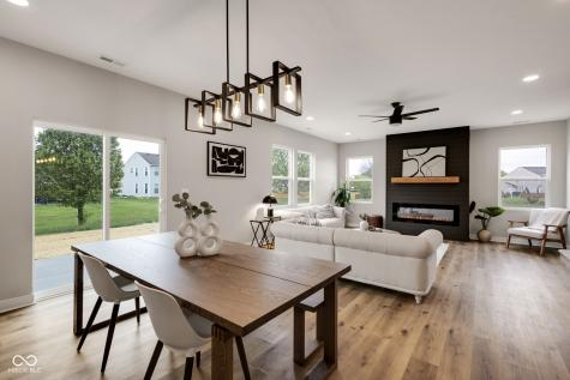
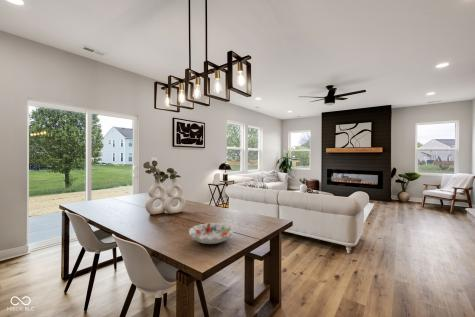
+ decorative bowl (211, 234)
